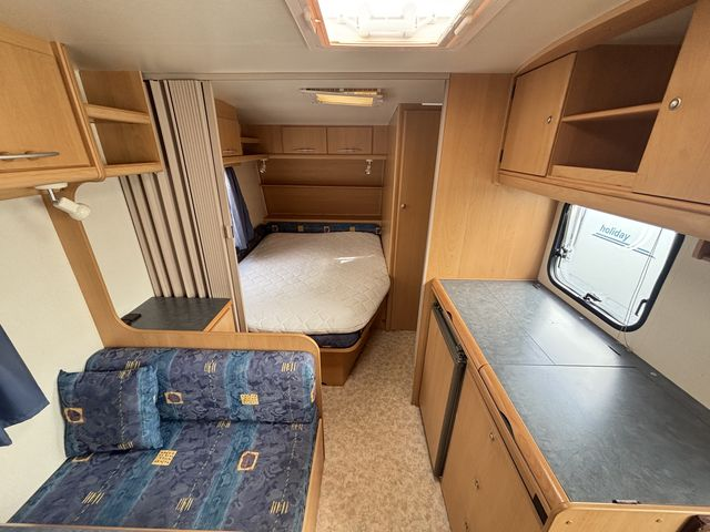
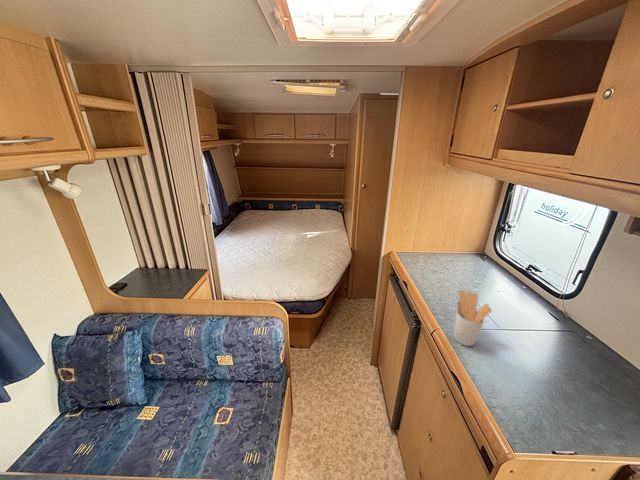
+ utensil holder (467, 316)
